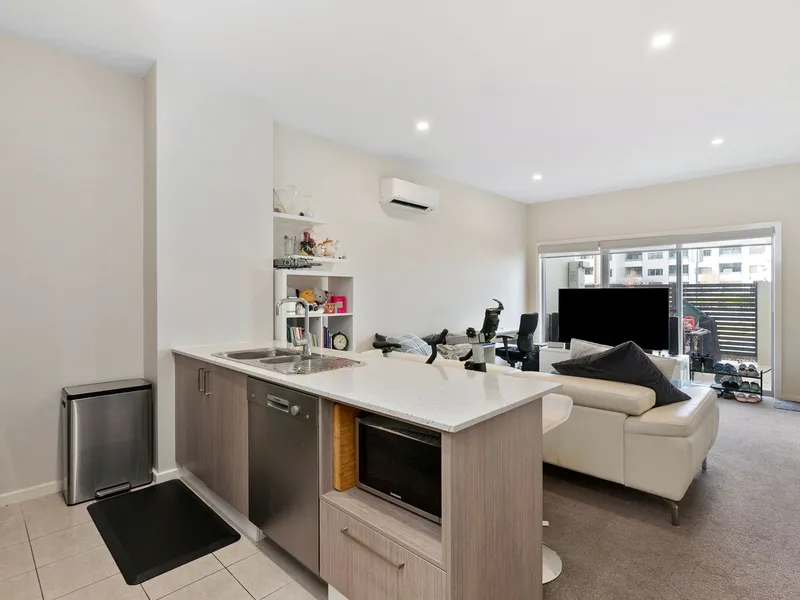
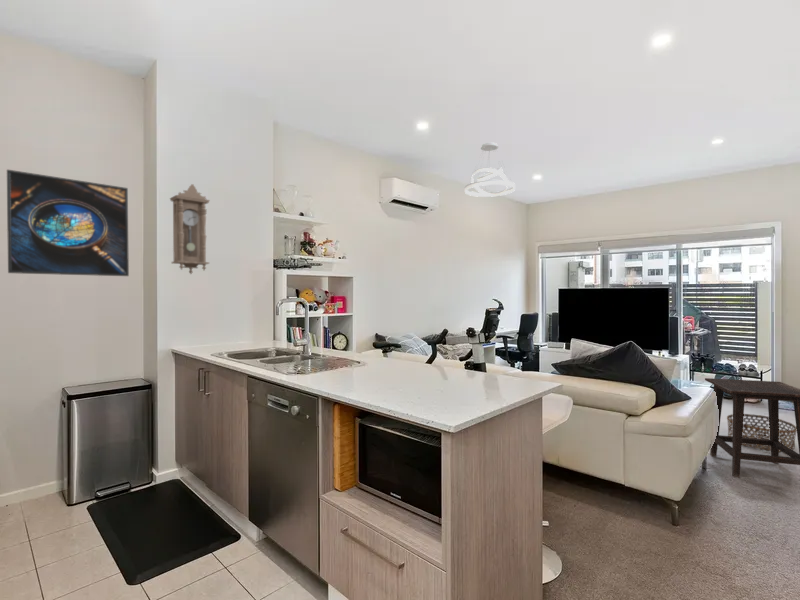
+ pendant light (489, 169)
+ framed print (72, 227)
+ side table (756, 438)
+ basket (760, 432)
+ pendulum clock (190, 229)
